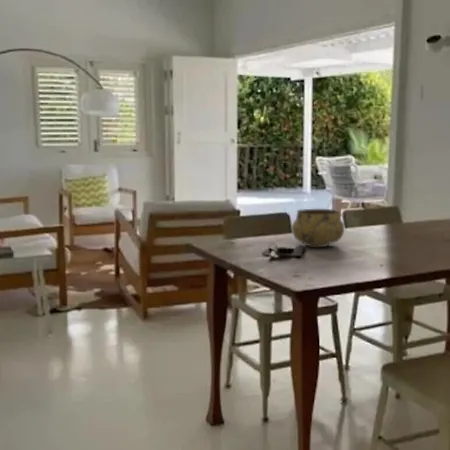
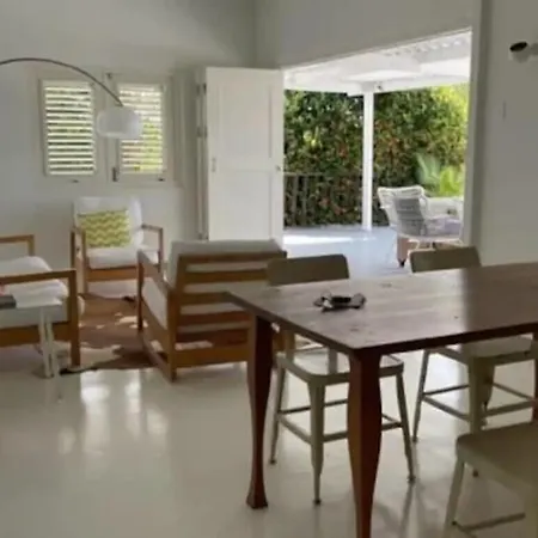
- decorative bowl (318, 228)
